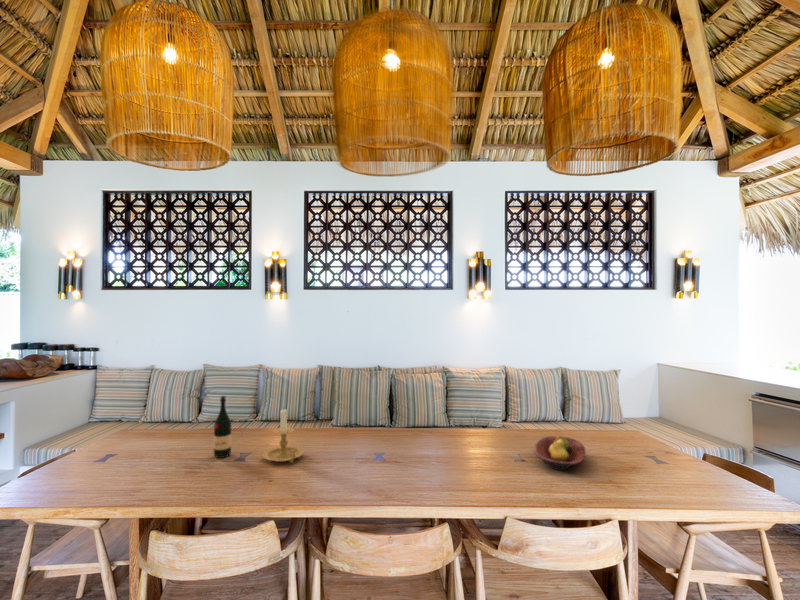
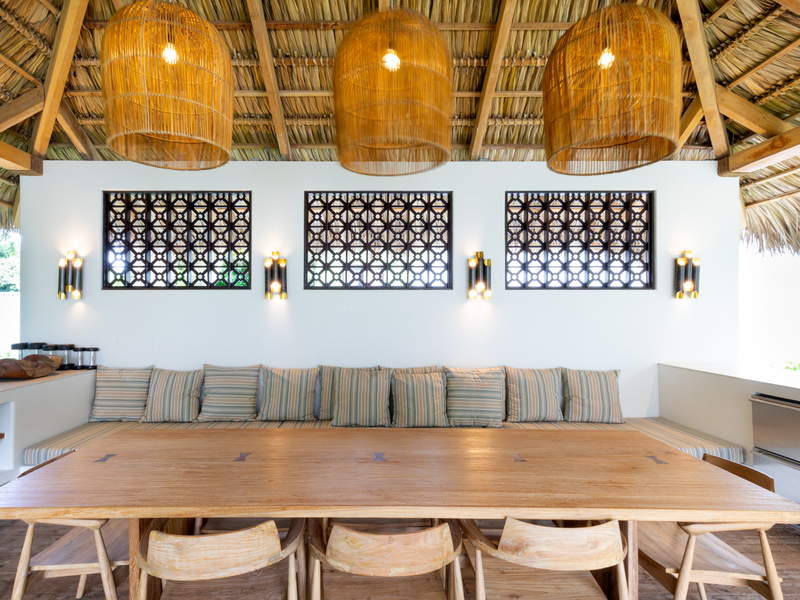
- fruit bowl (559, 449)
- wine bottle (222, 425)
- candle holder (283, 432)
